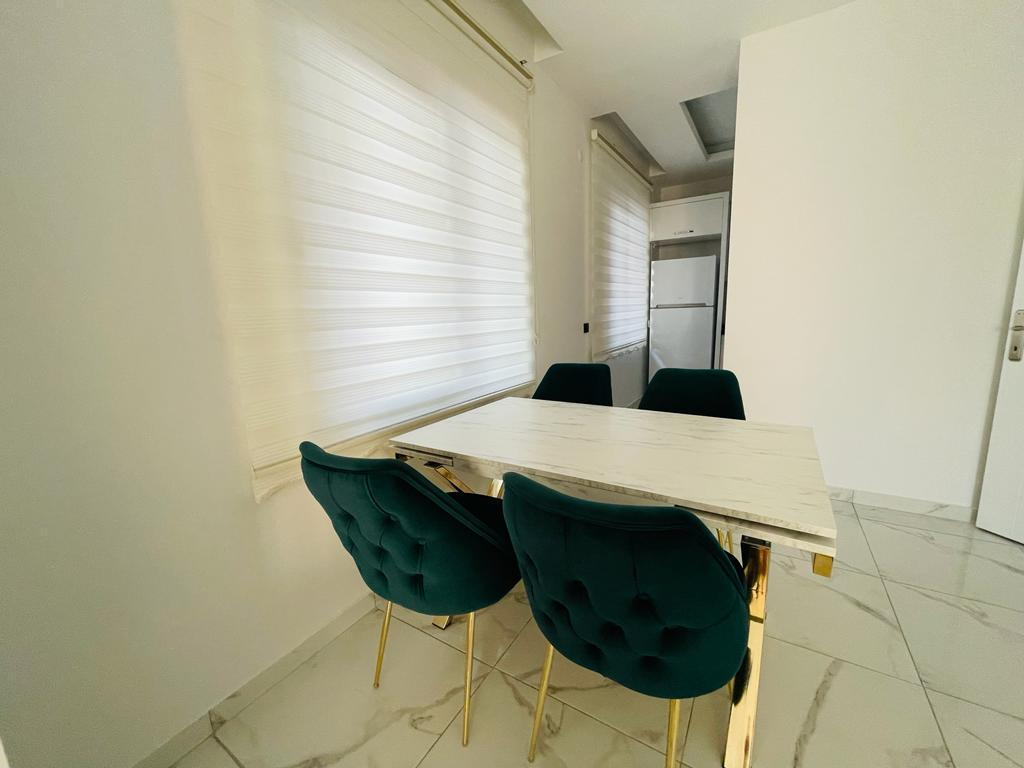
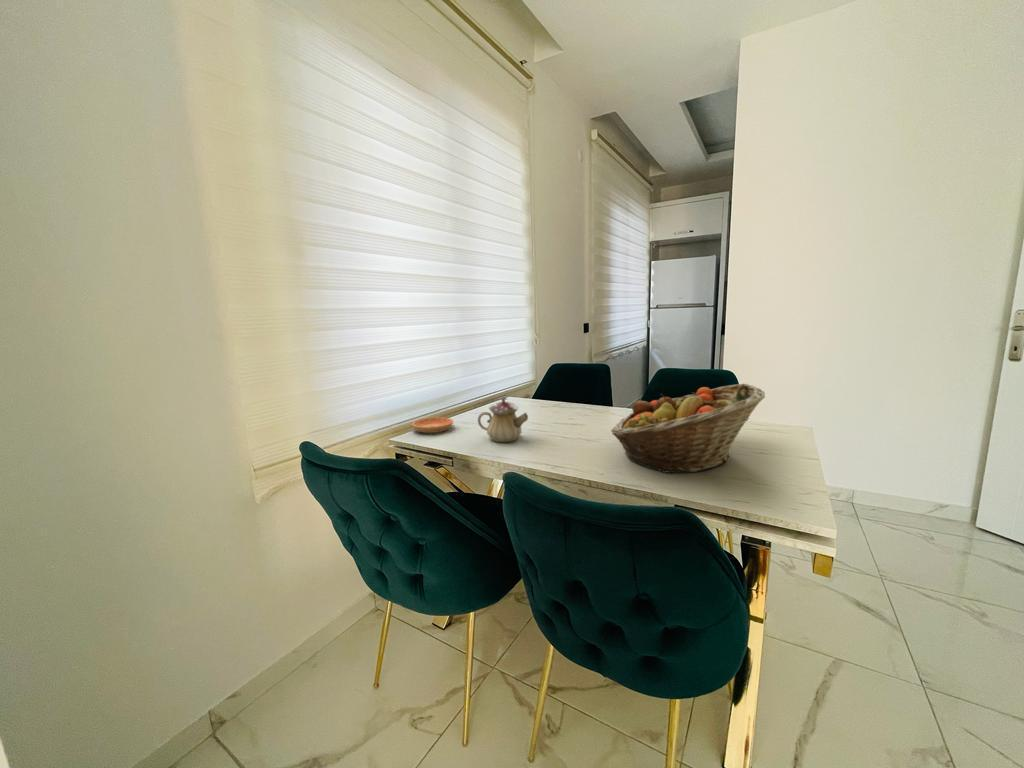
+ fruit basket (684, 420)
+ saucer (433, 425)
+ teapot (501, 417)
